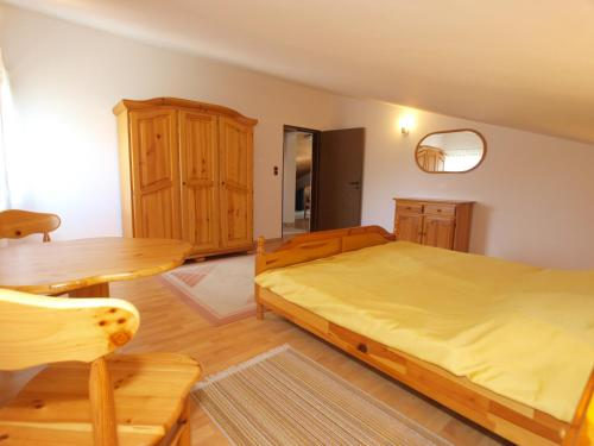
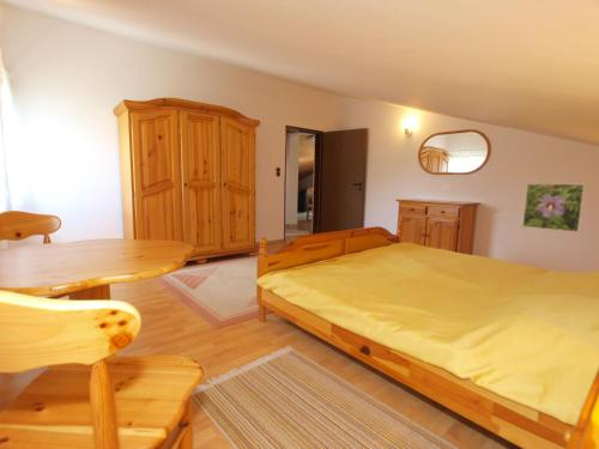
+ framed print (551, 206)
